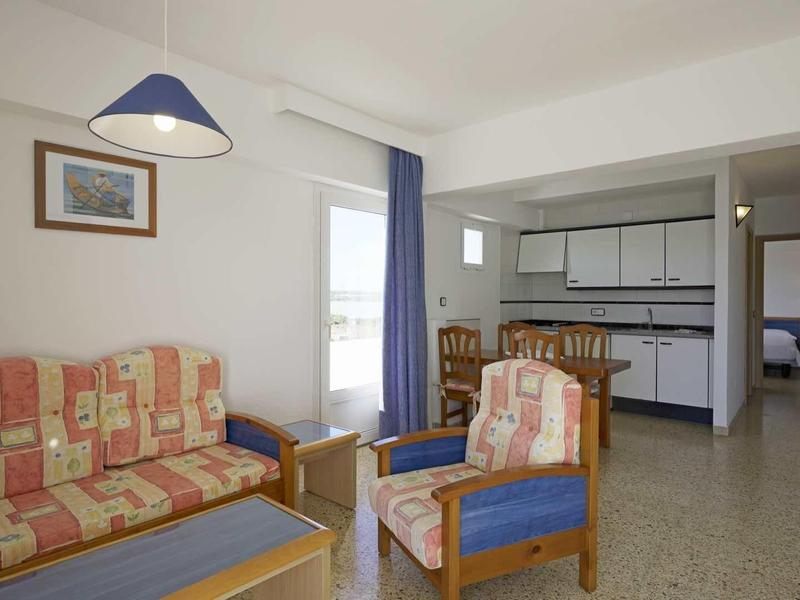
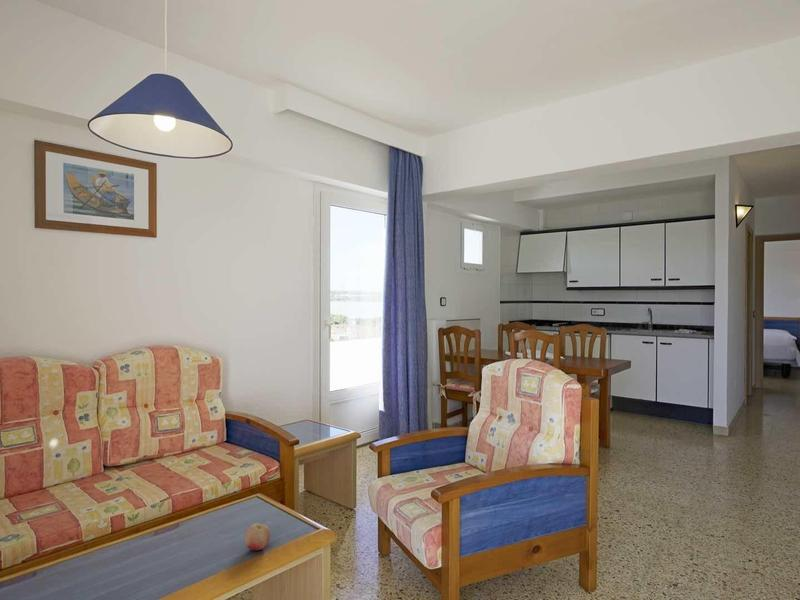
+ fruit (257, 536)
